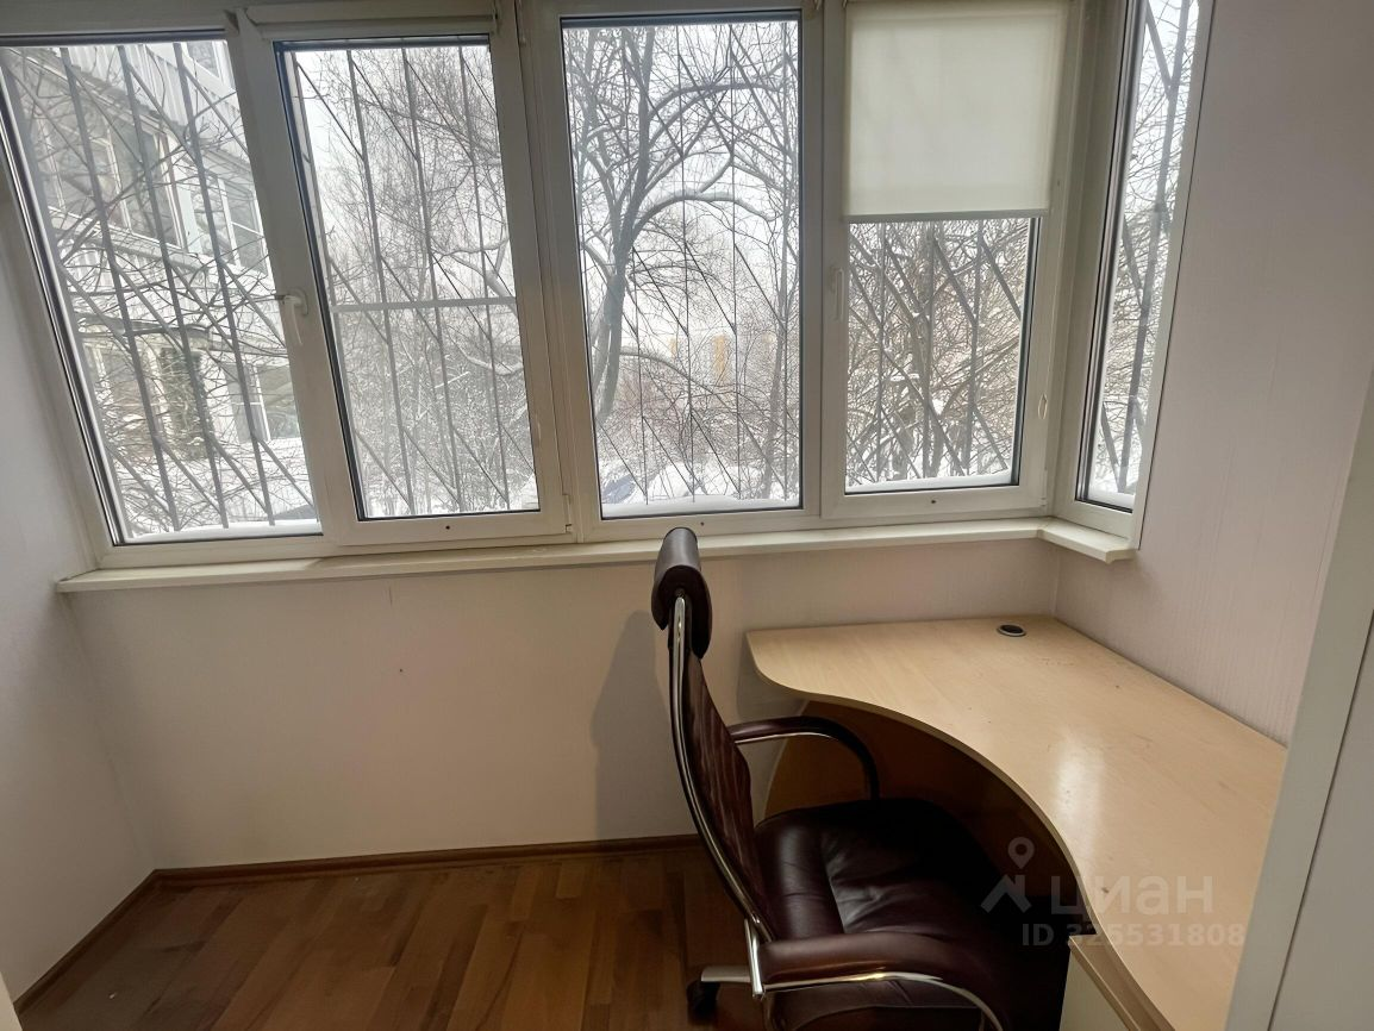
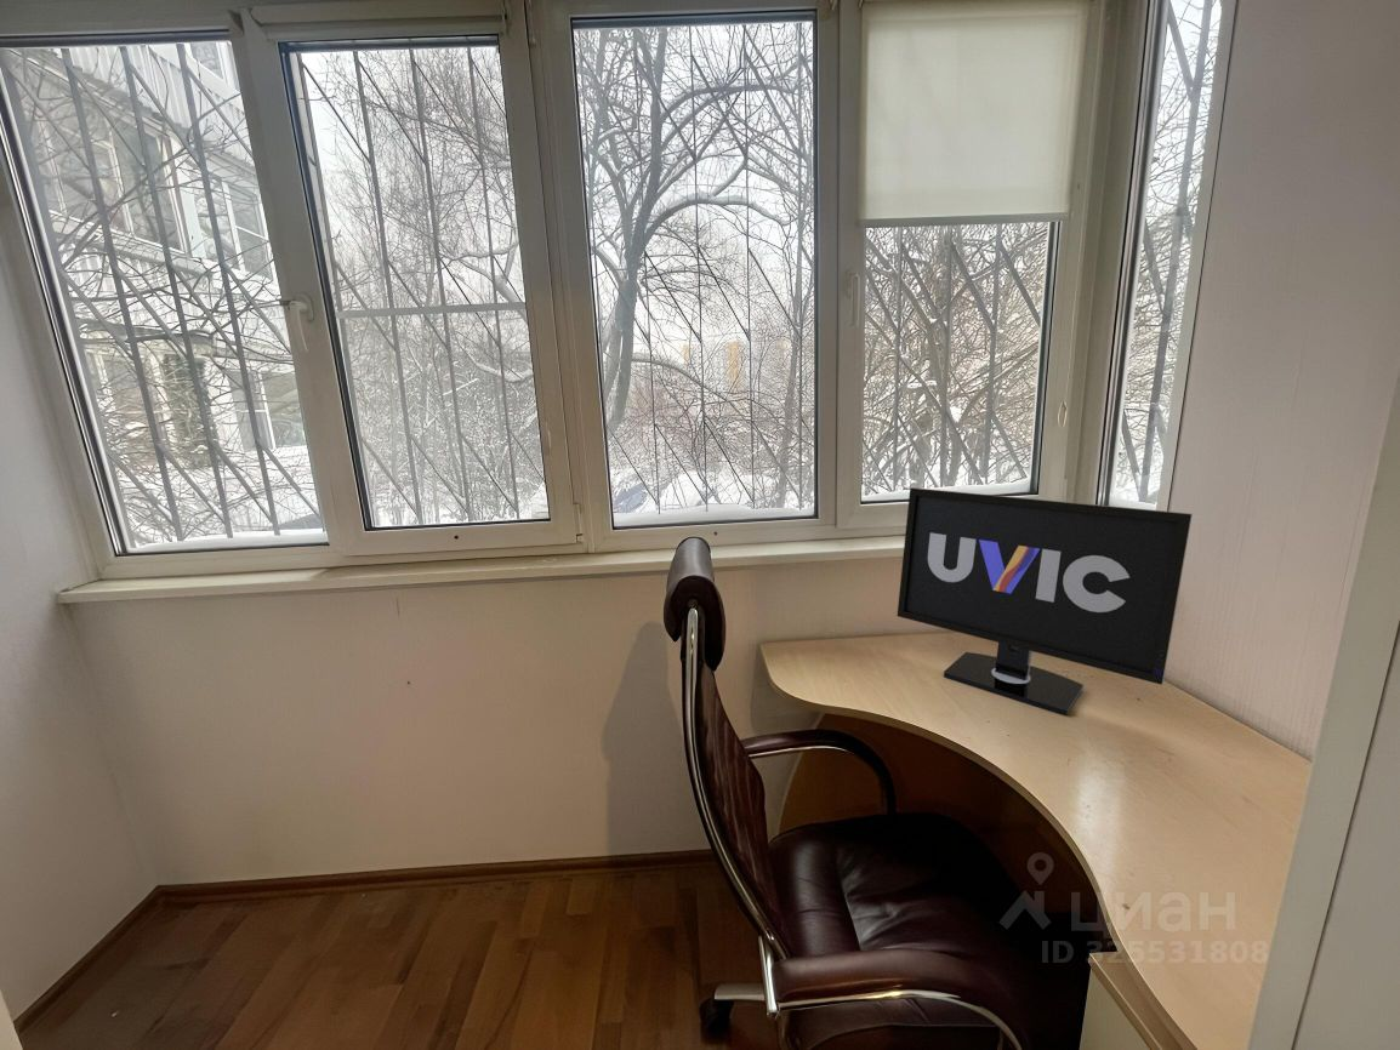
+ monitor (1018, 593)
